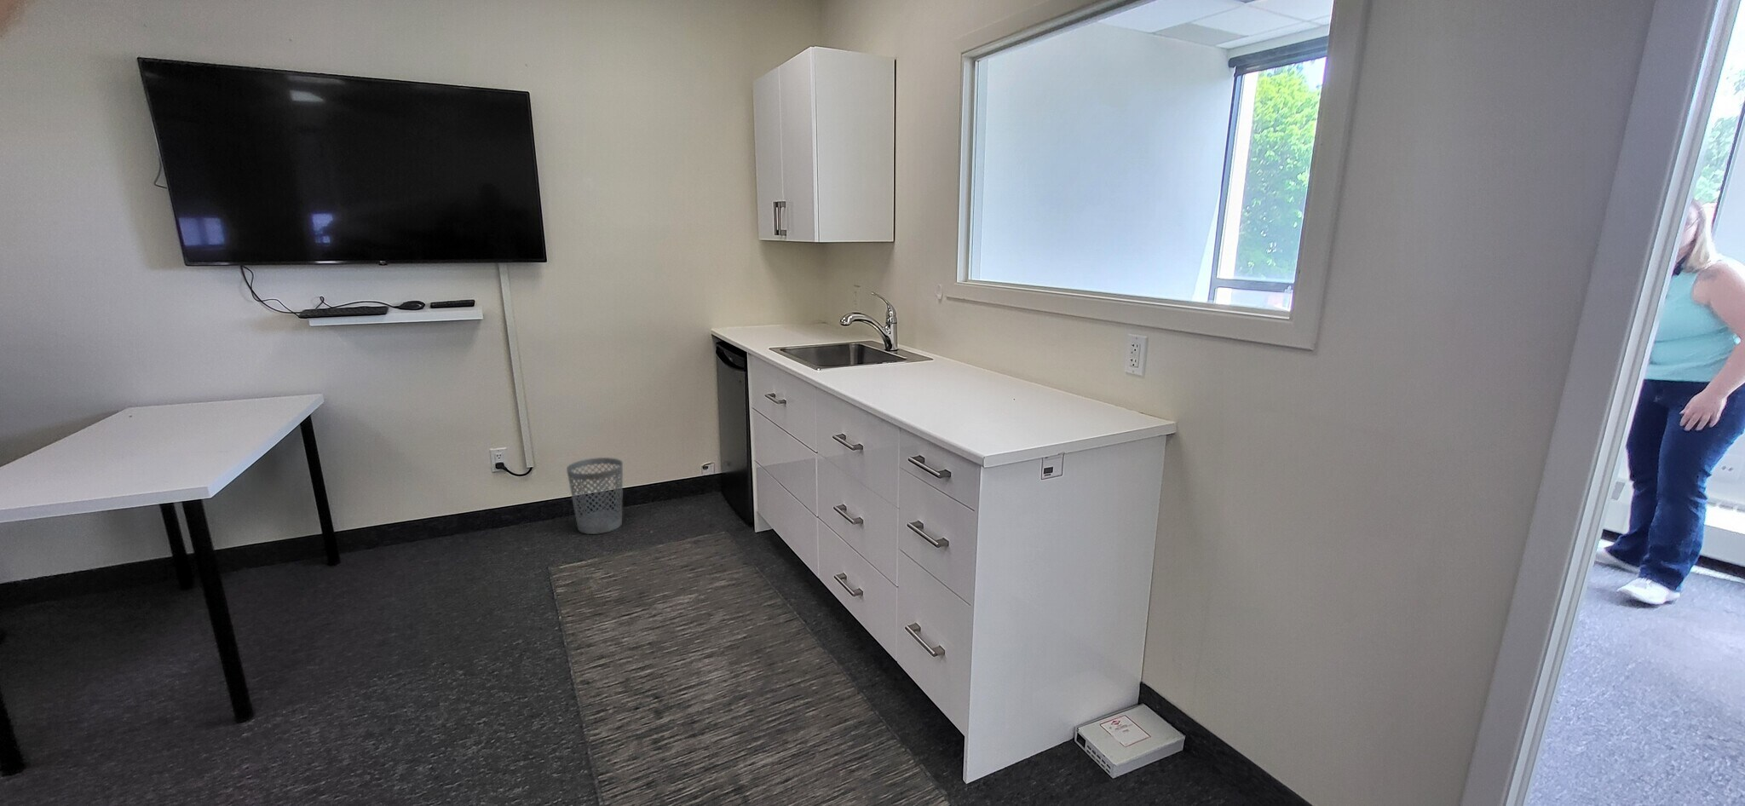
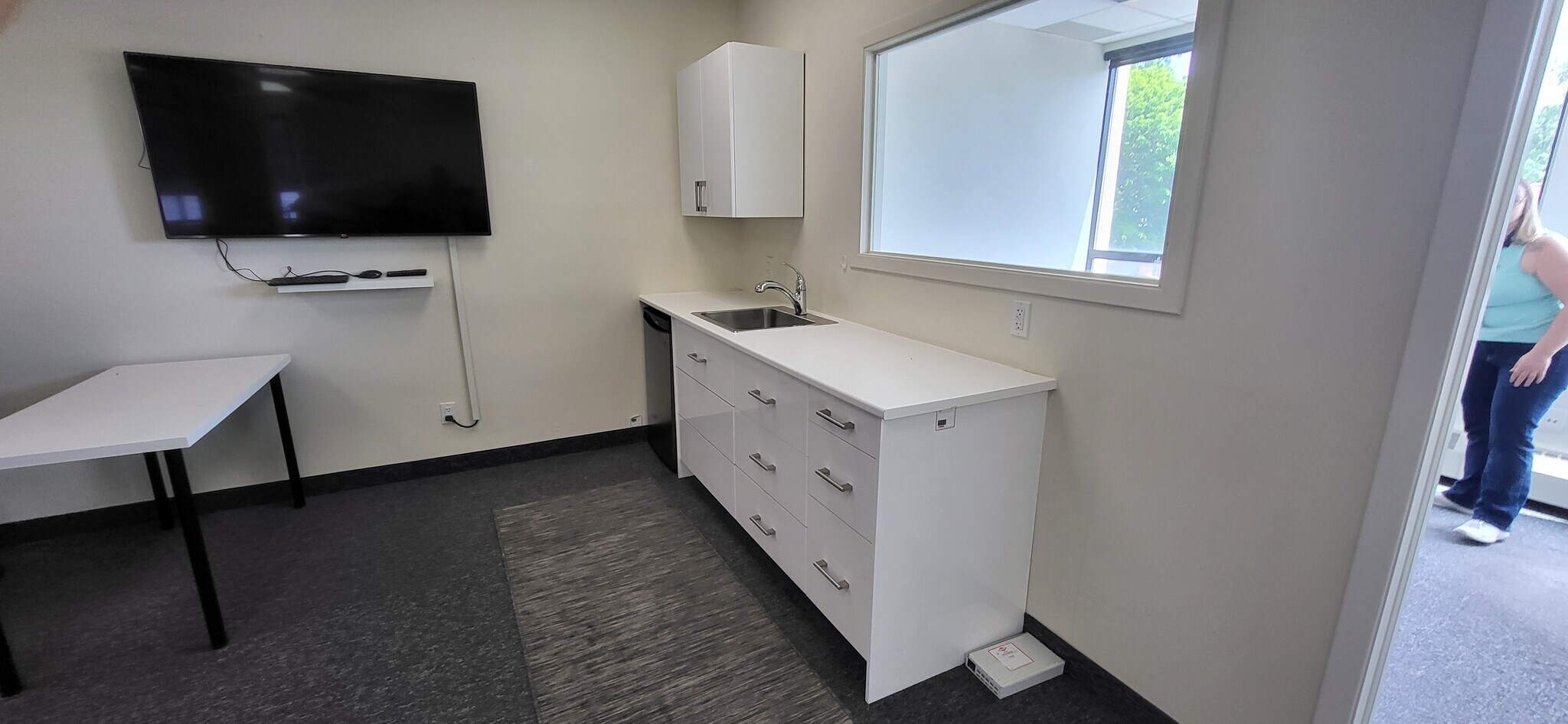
- wastebasket (598, 495)
